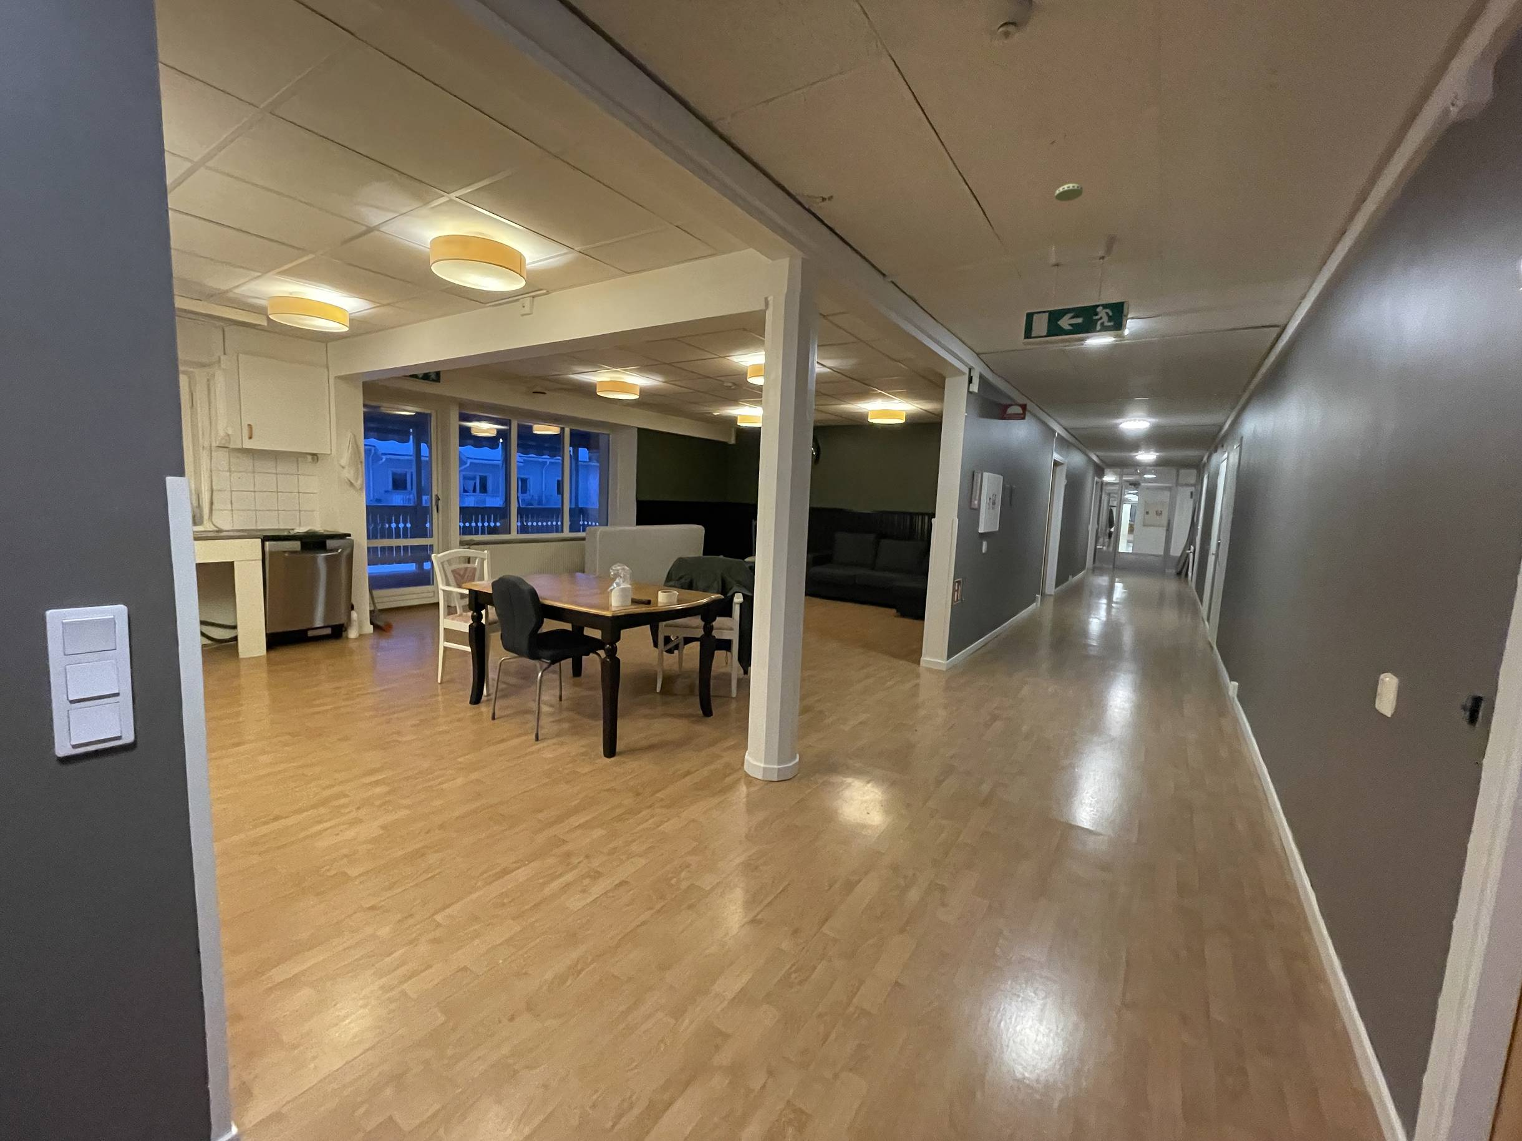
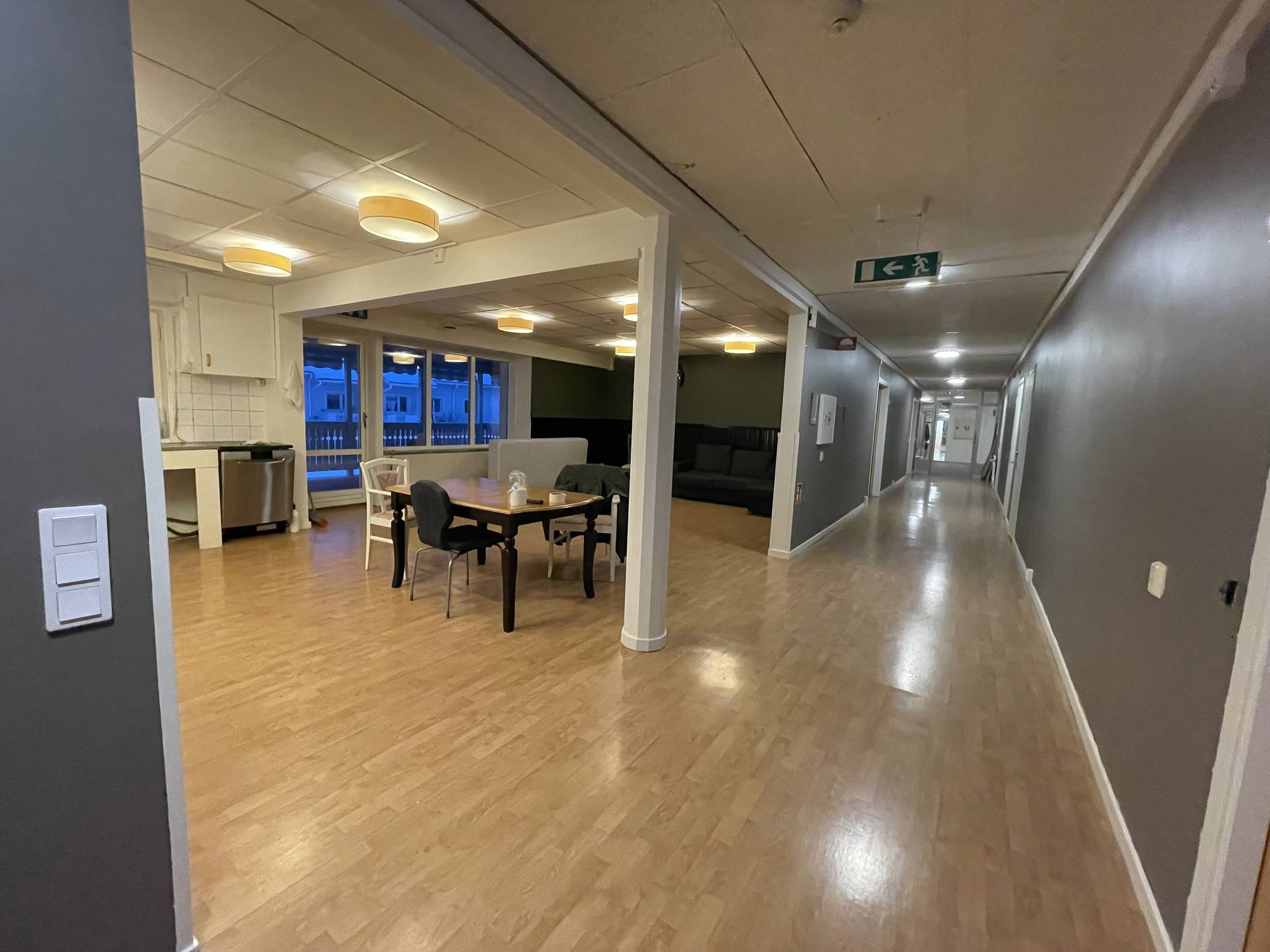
- smoke detector (1069, 192)
